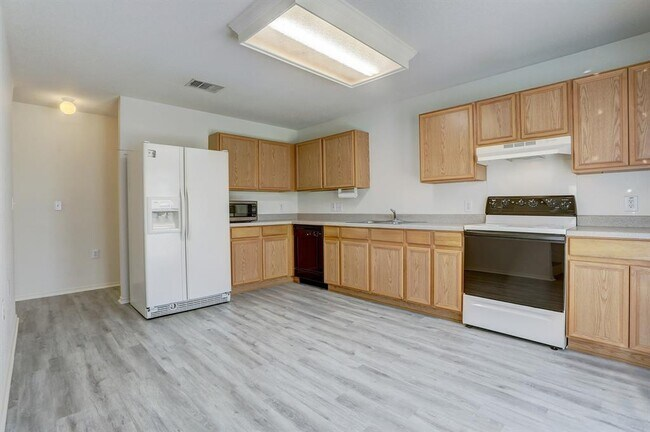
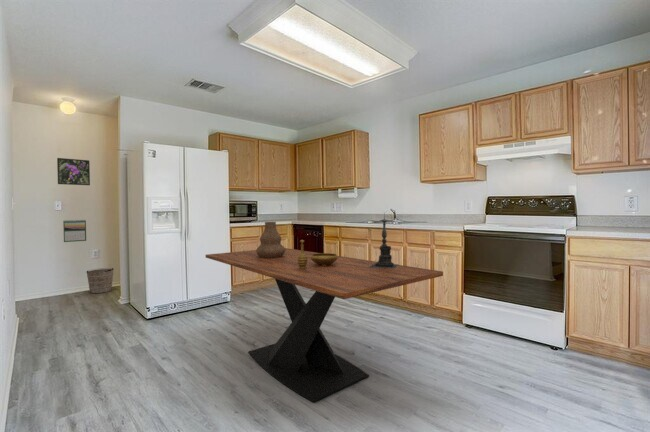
+ vase (270, 239)
+ candle holder (383, 238)
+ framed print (74, 172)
+ decorative bowl (316, 254)
+ dining table (301, 312)
+ calendar (75, 230)
+ bucket (100, 279)
